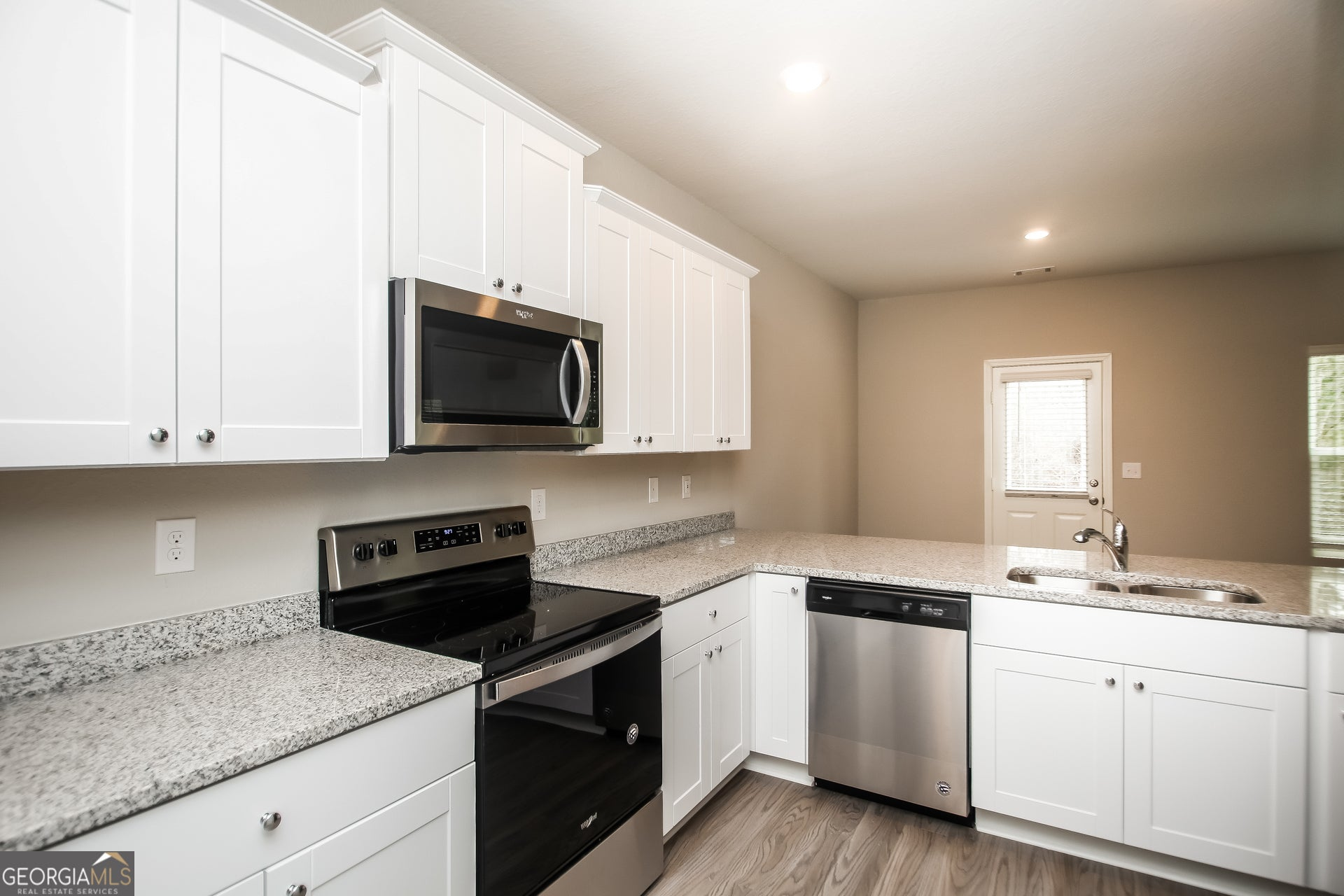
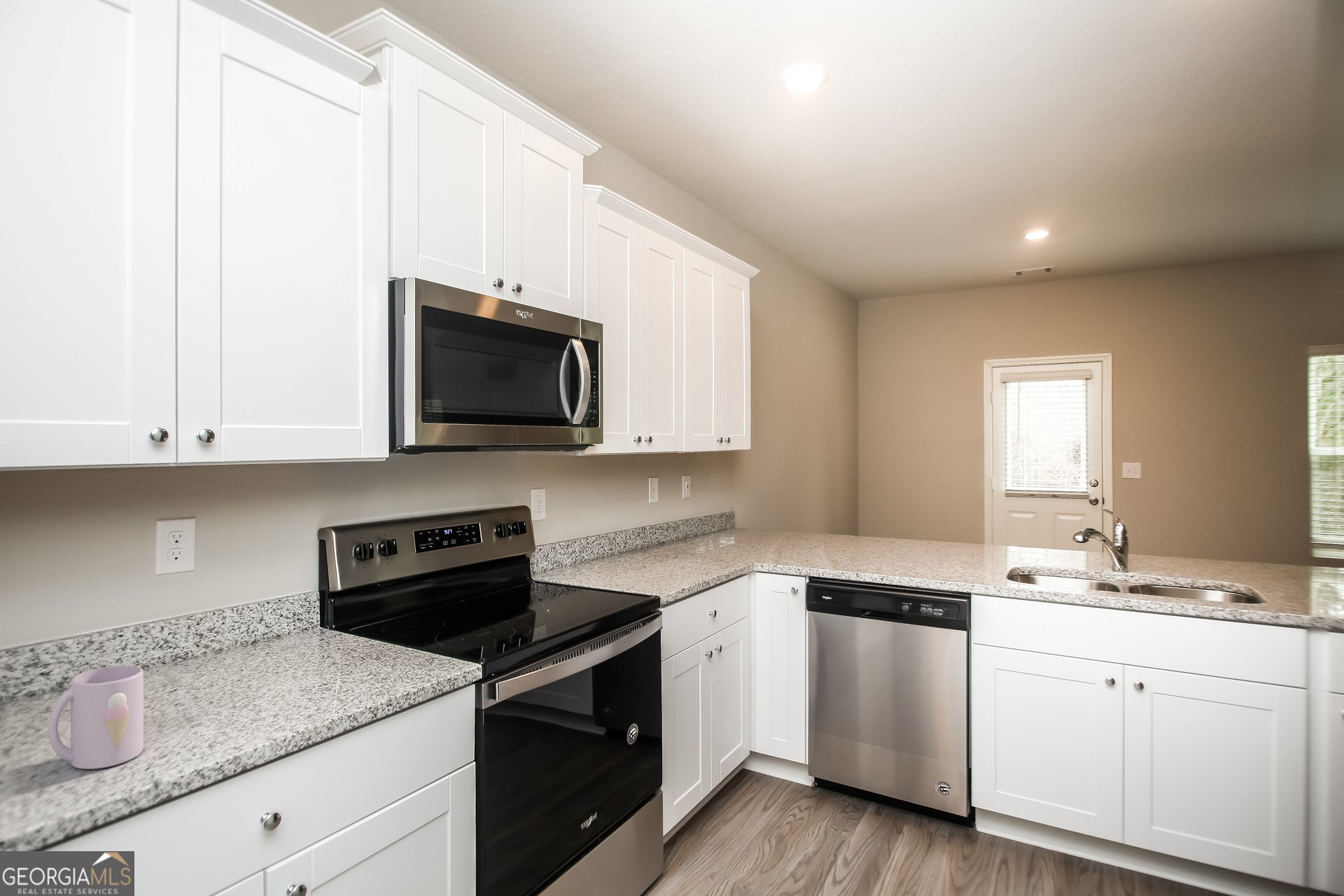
+ mug (97, 718)
